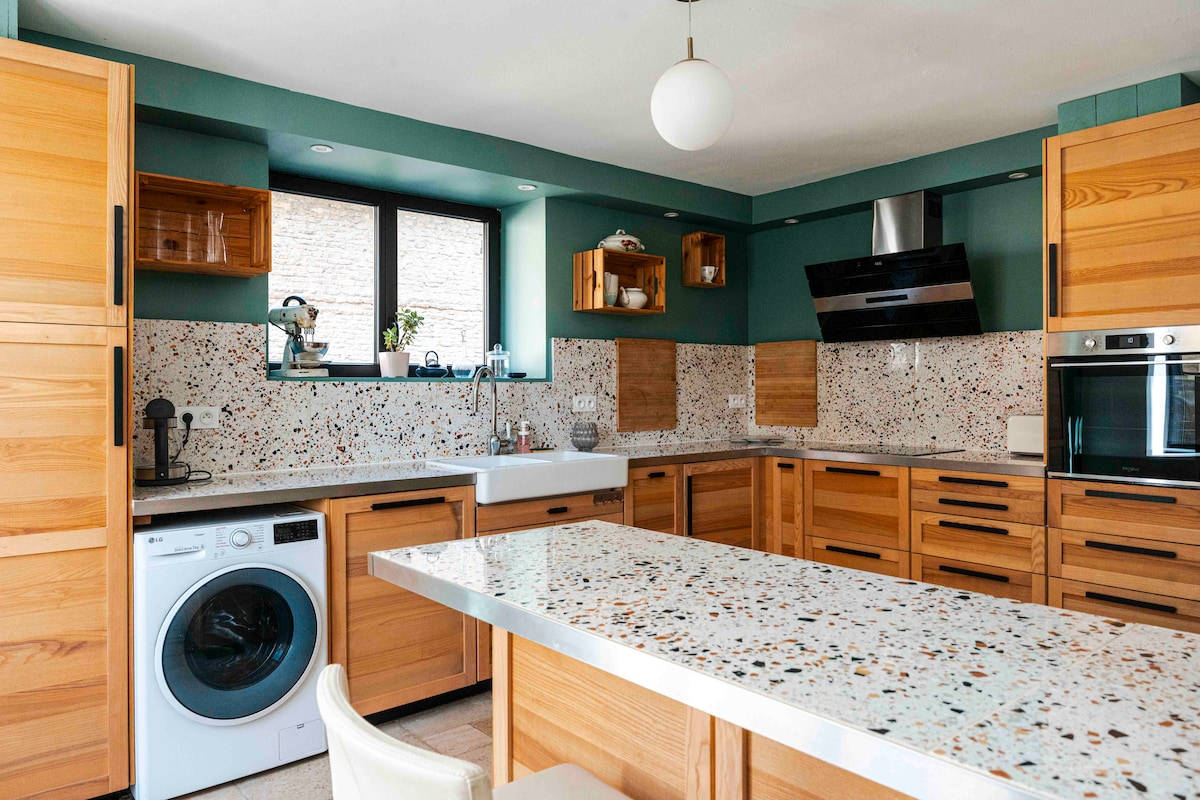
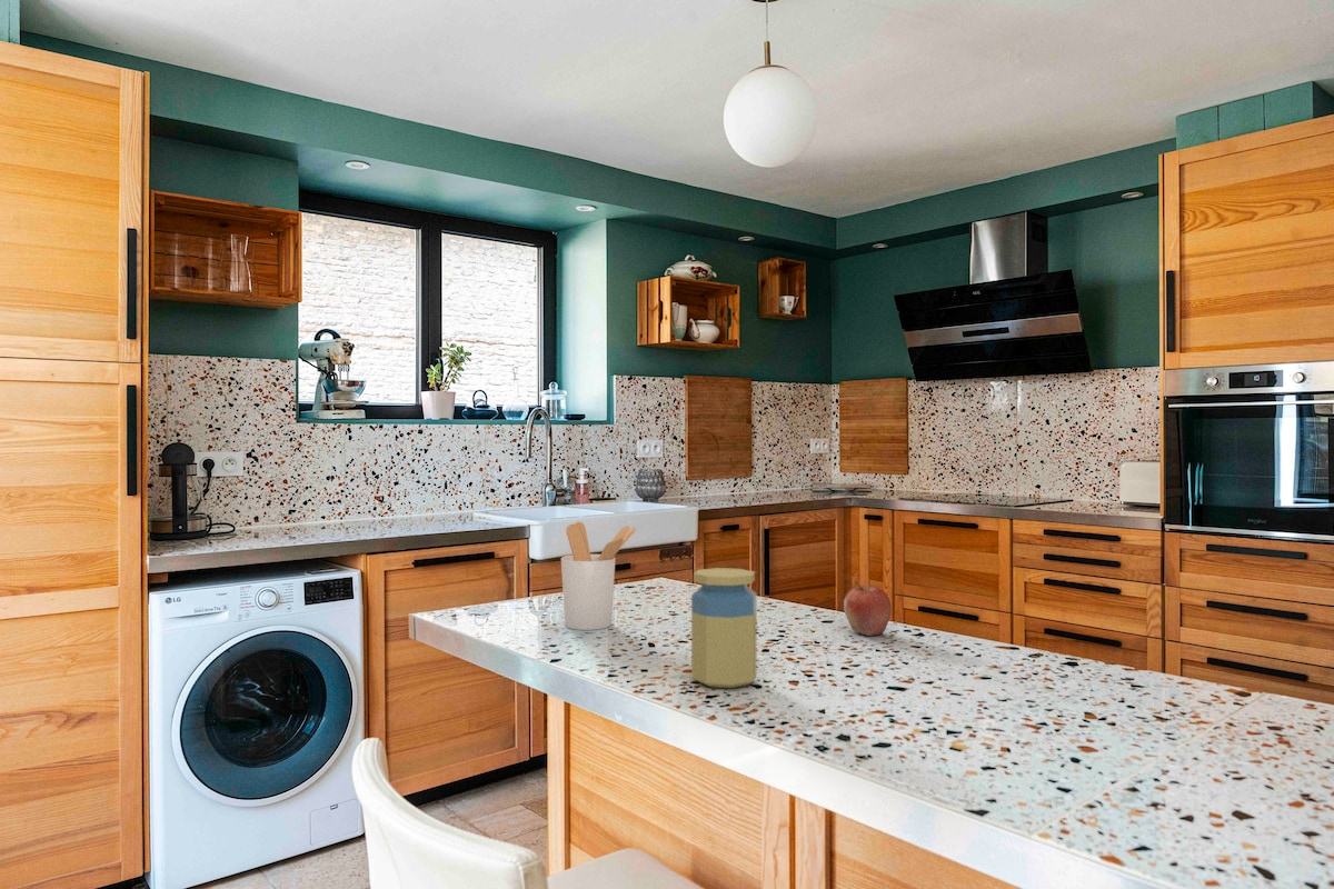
+ jar (724, 627)
+ fruit (866, 607)
+ utensil holder (600, 573)
